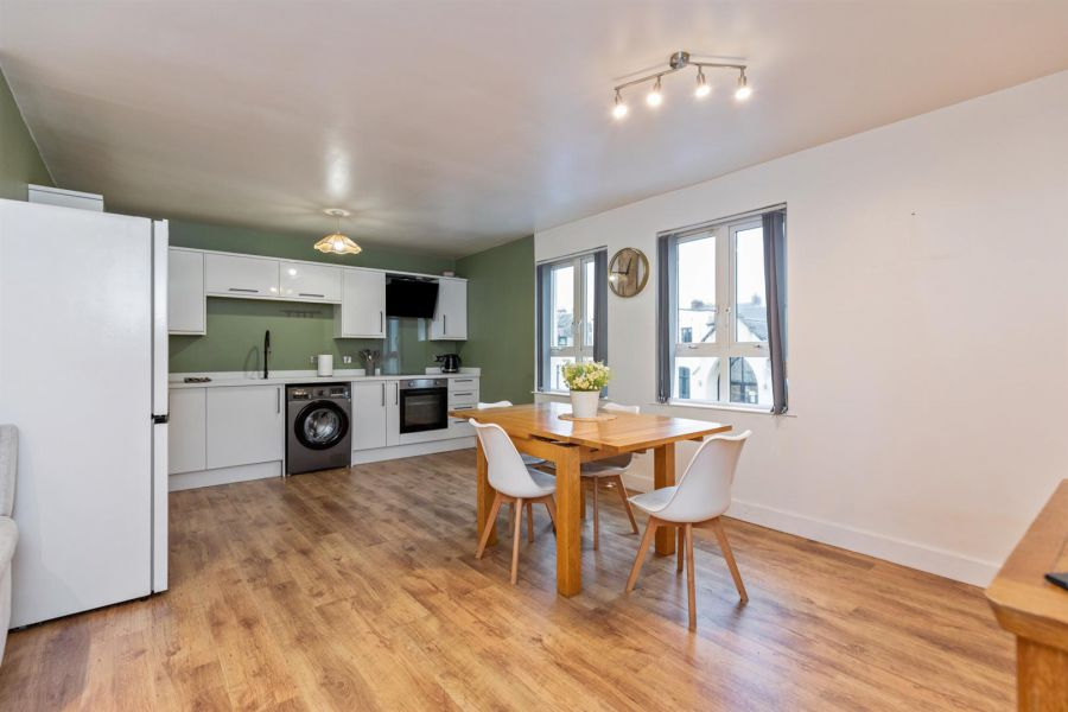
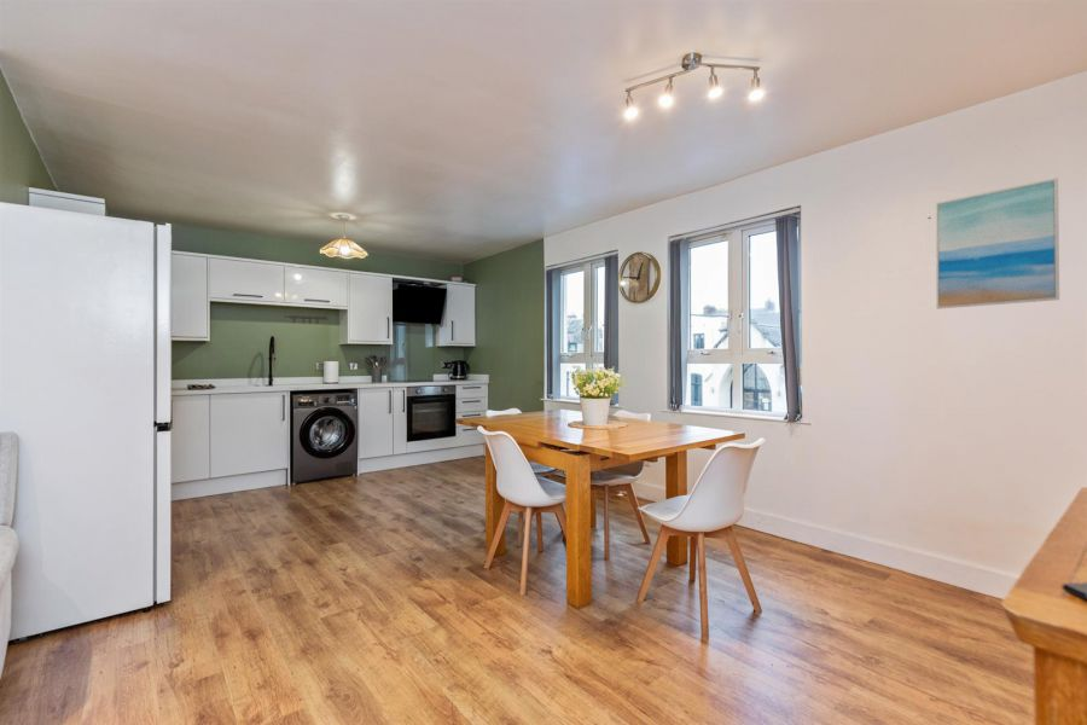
+ wall art (993, 248)
